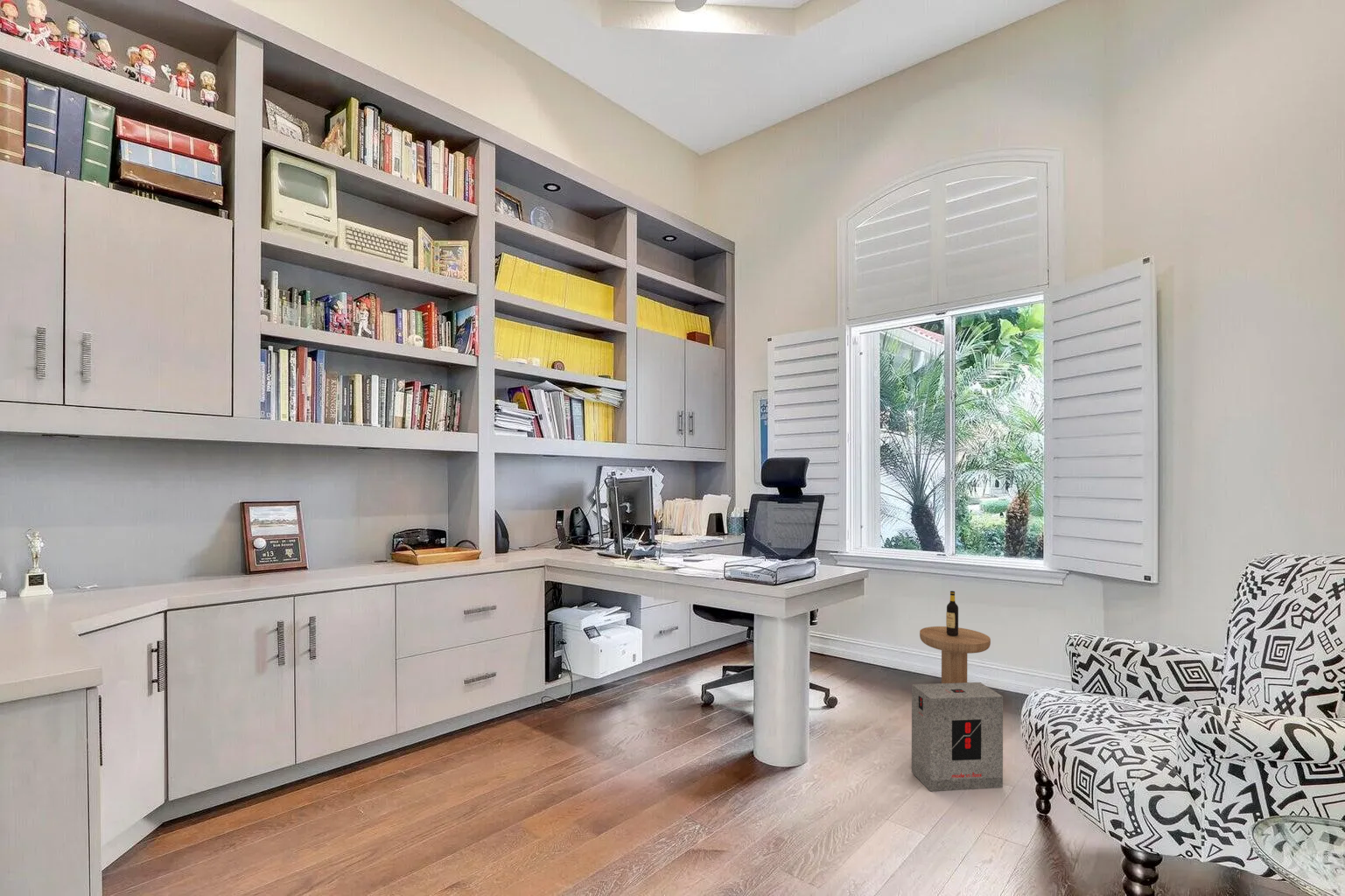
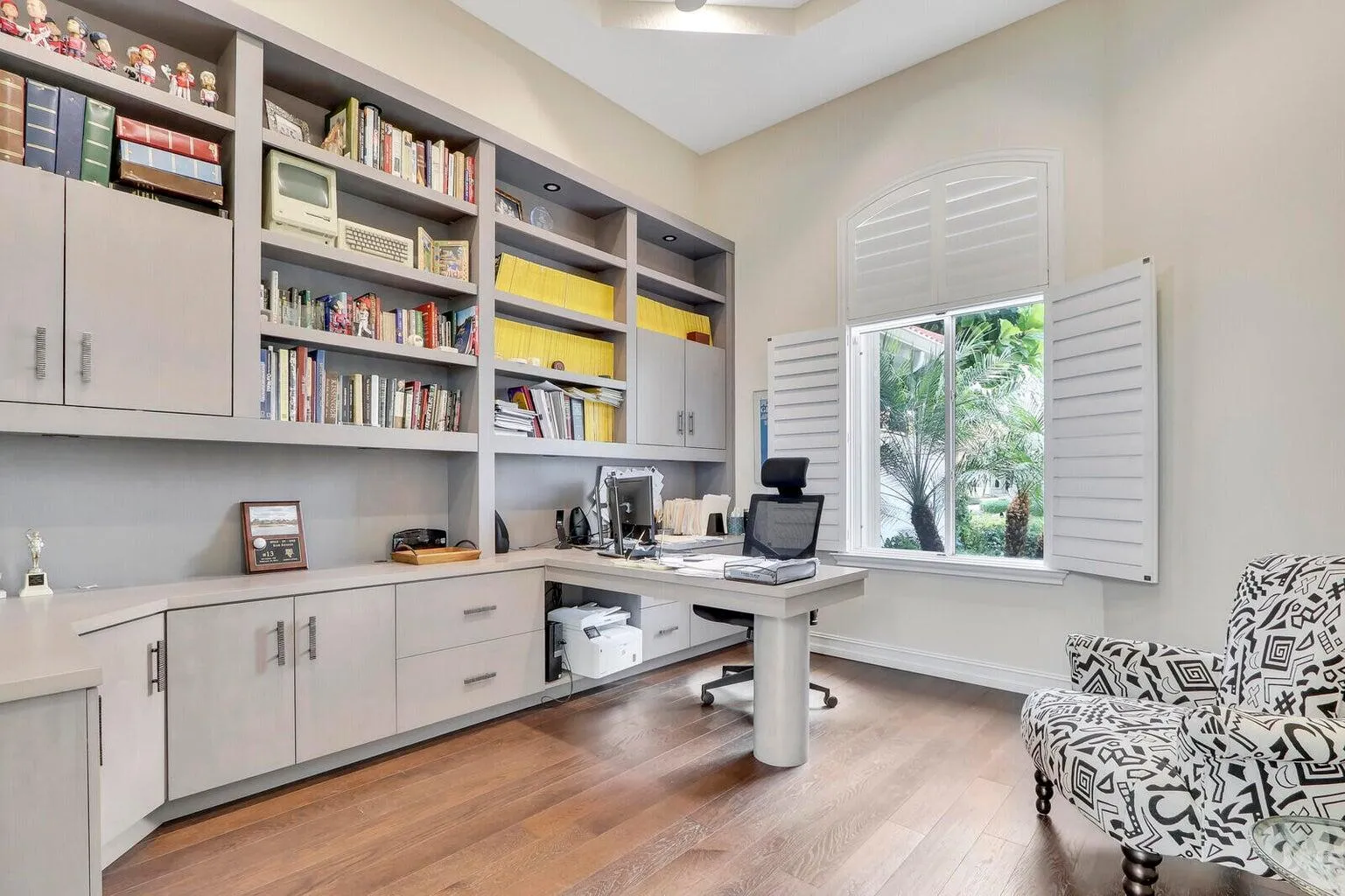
- side table (954, 640)
- box (956, 734)
